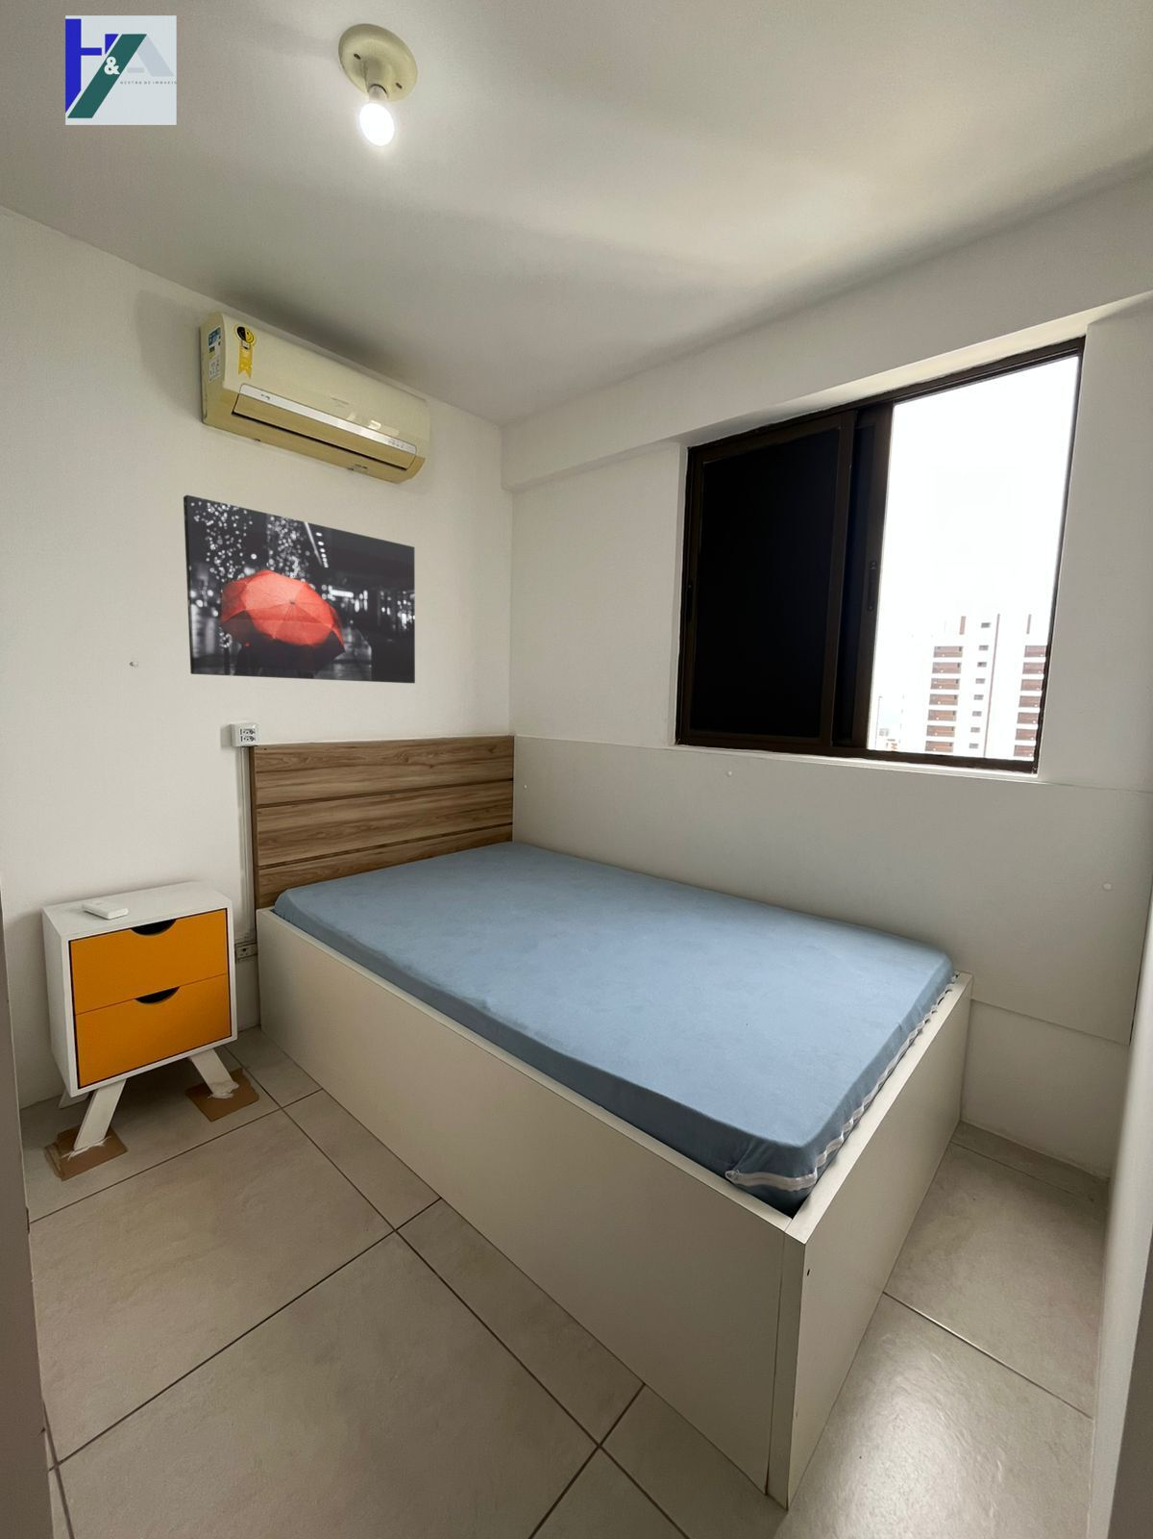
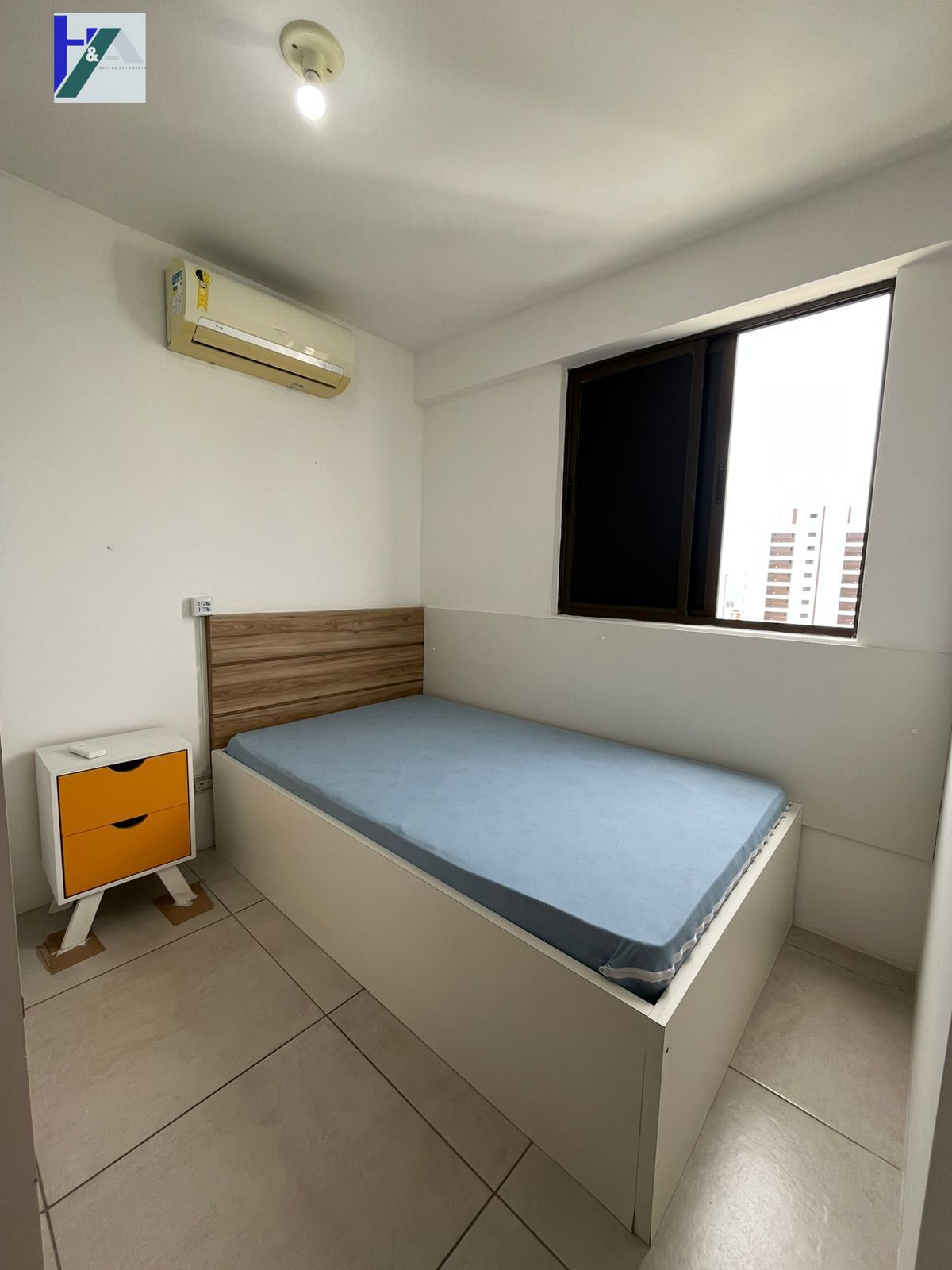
- wall art (315, 603)
